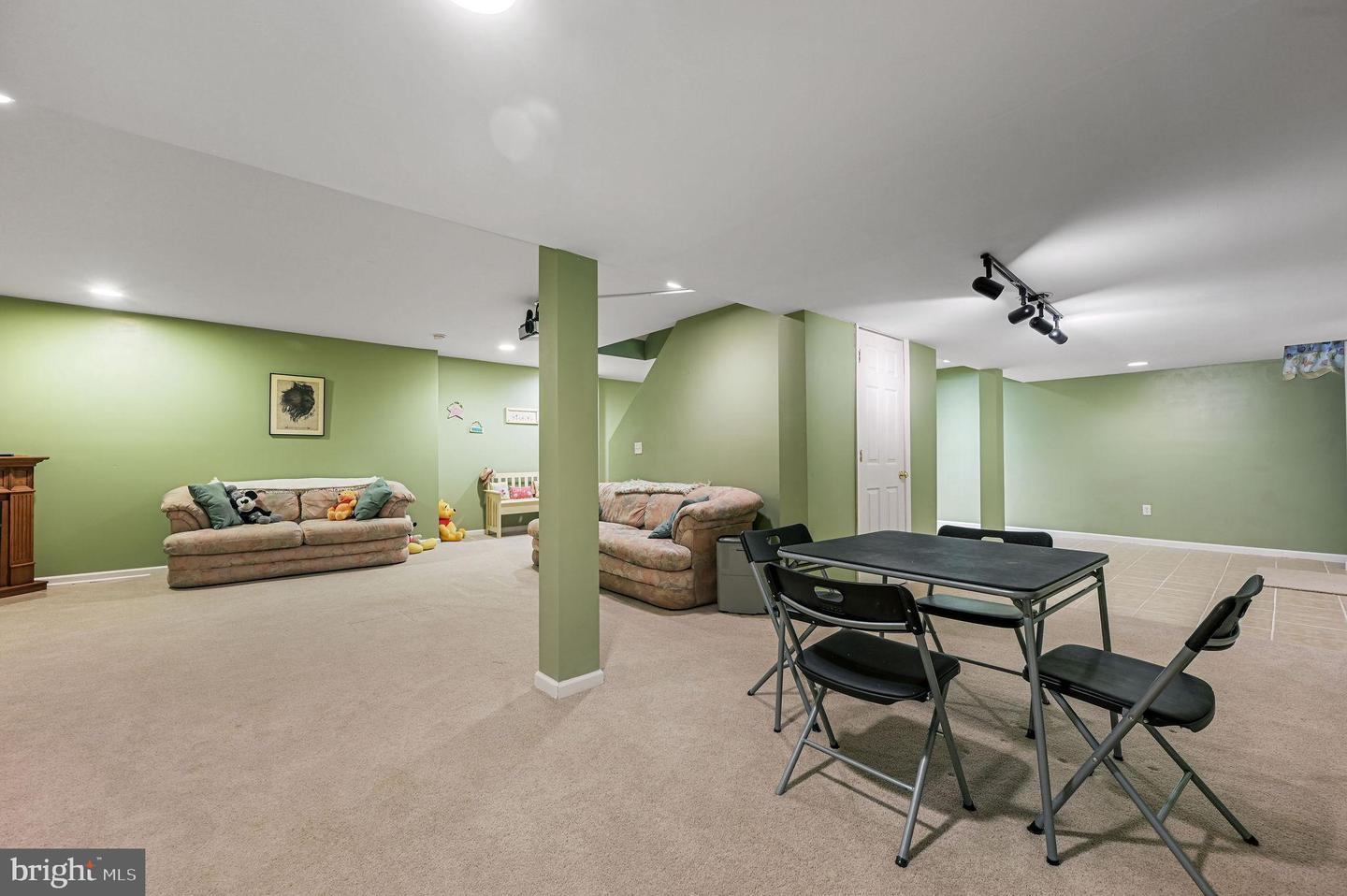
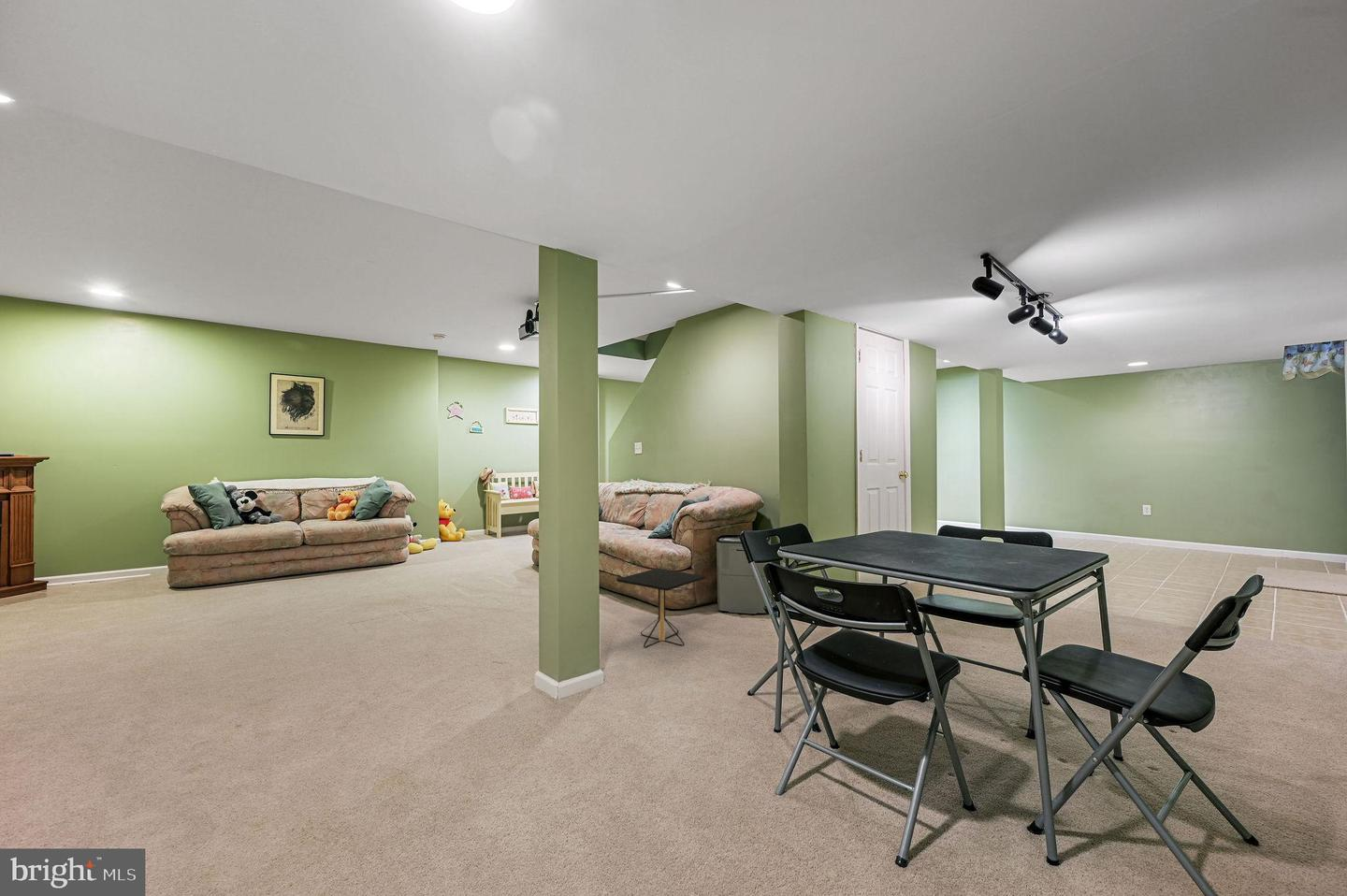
+ side table (661, 608)
